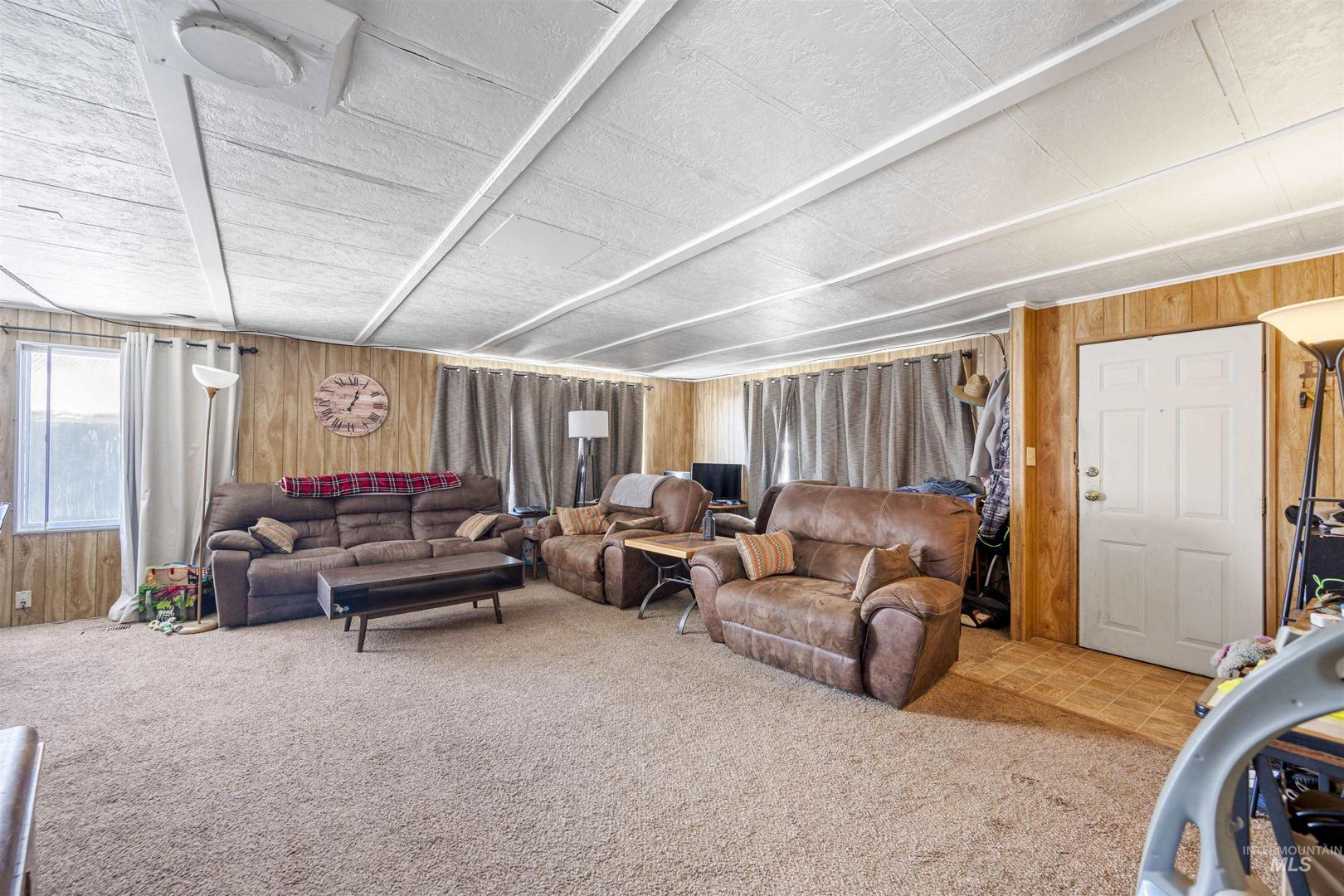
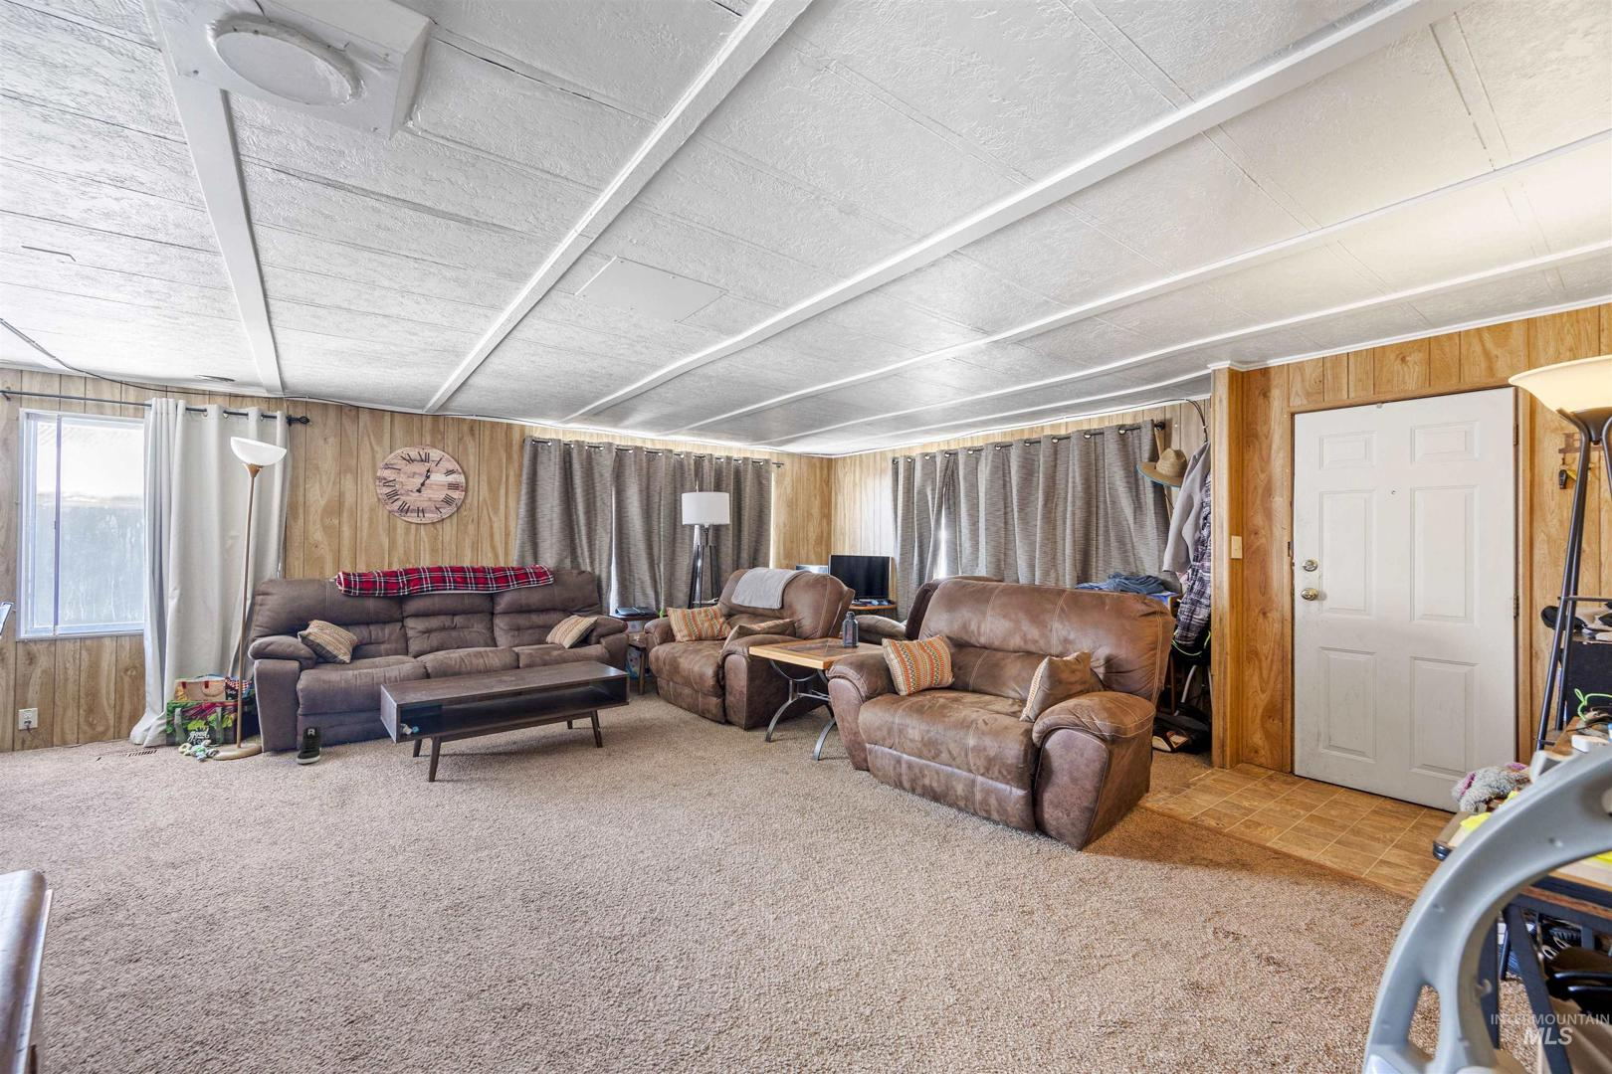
+ sneaker (308, 742)
